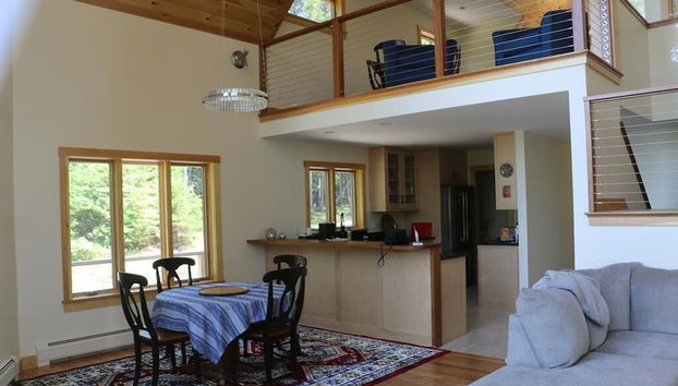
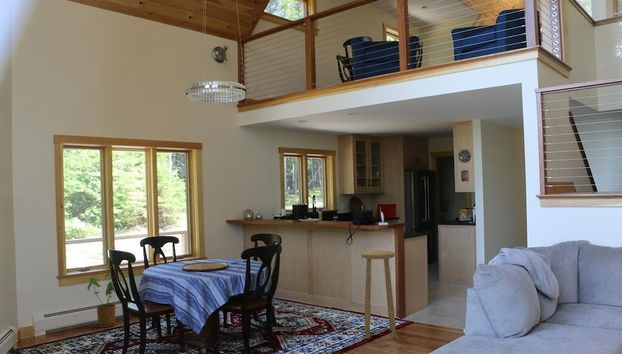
+ house plant (108, 296)
+ stool (386, 292)
